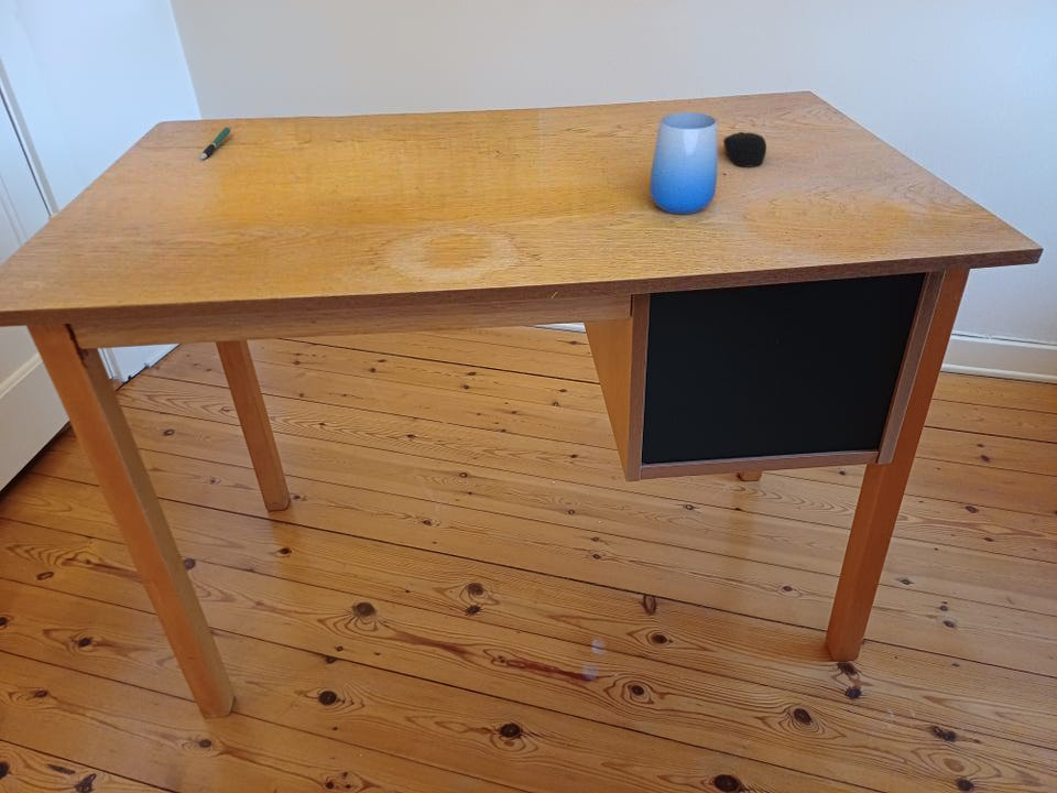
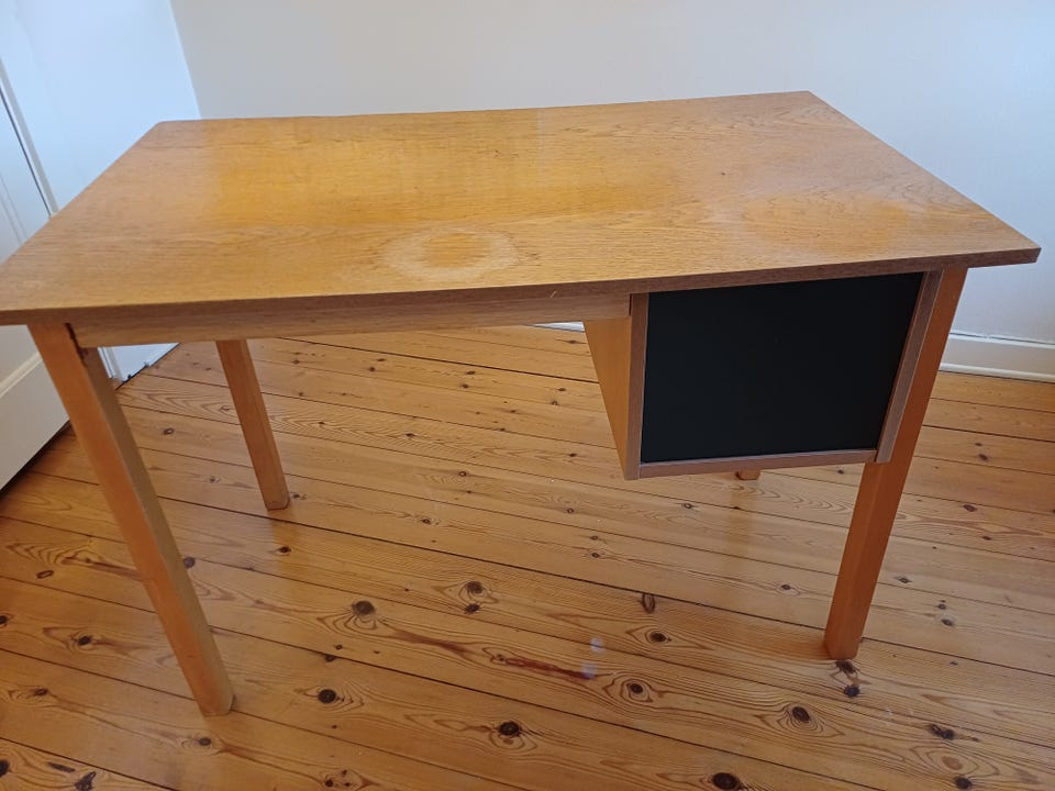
- computer mouse (744, 144)
- cup (684, 163)
- pen (215, 142)
